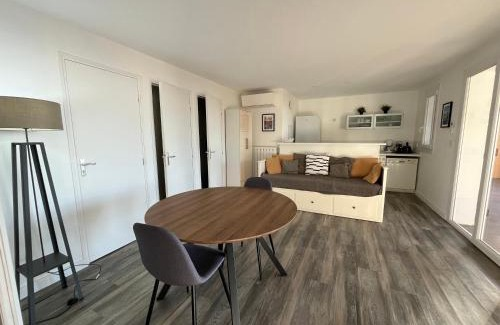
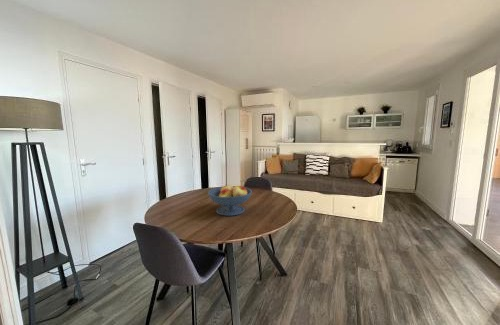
+ fruit bowl (230, 197)
